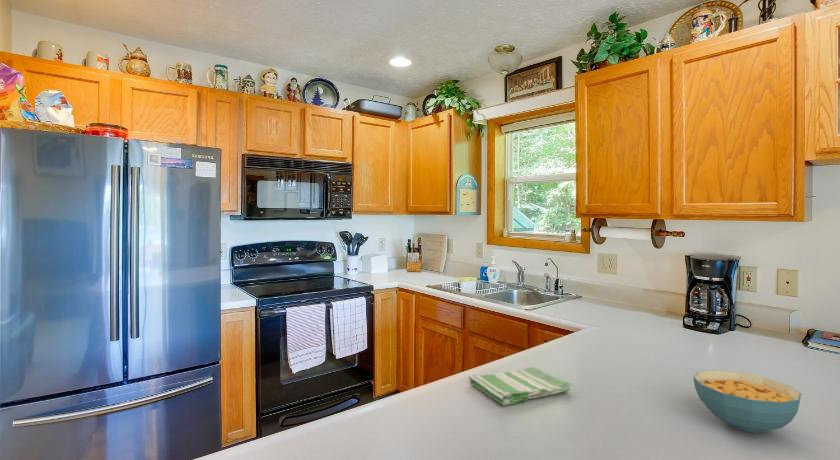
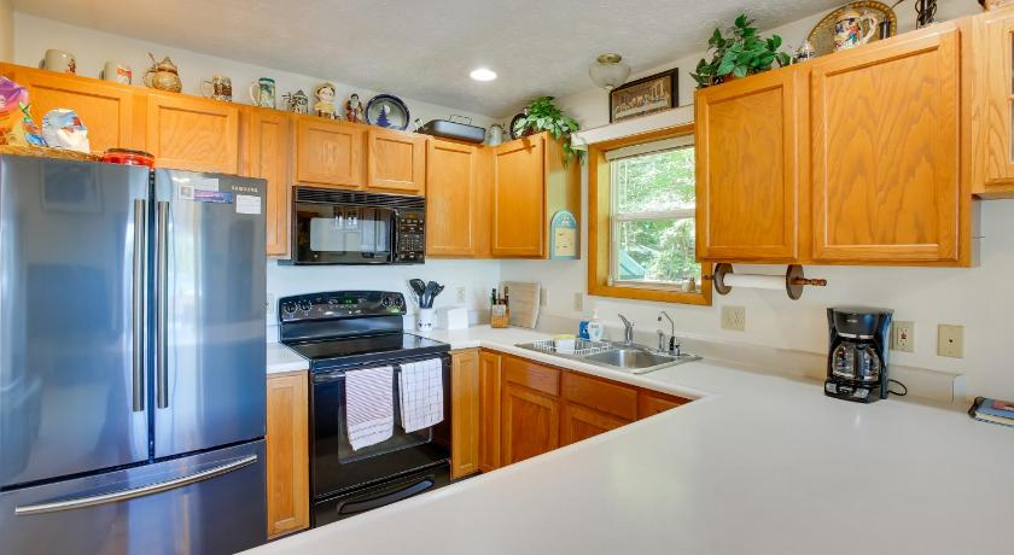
- dish towel (518, 382)
- cereal bowl (744, 405)
